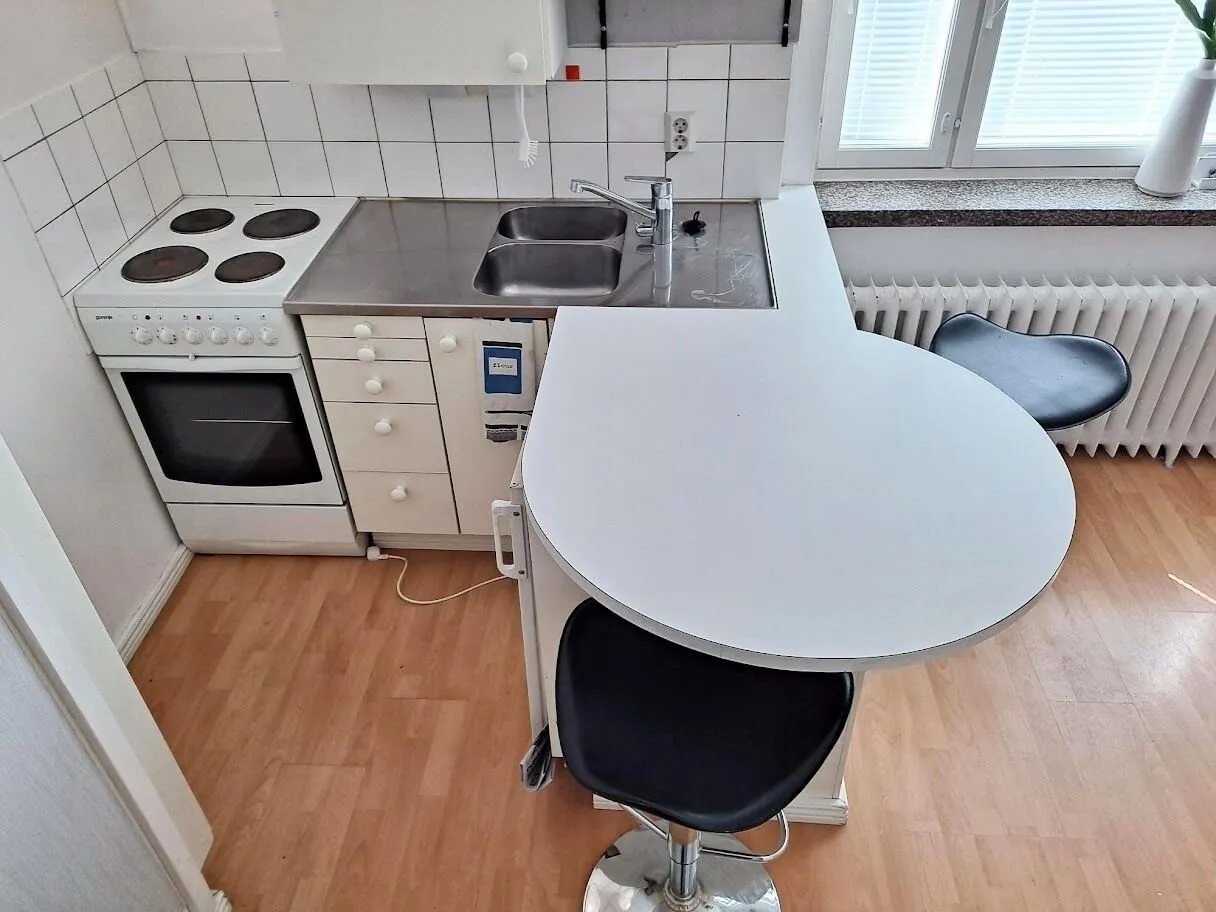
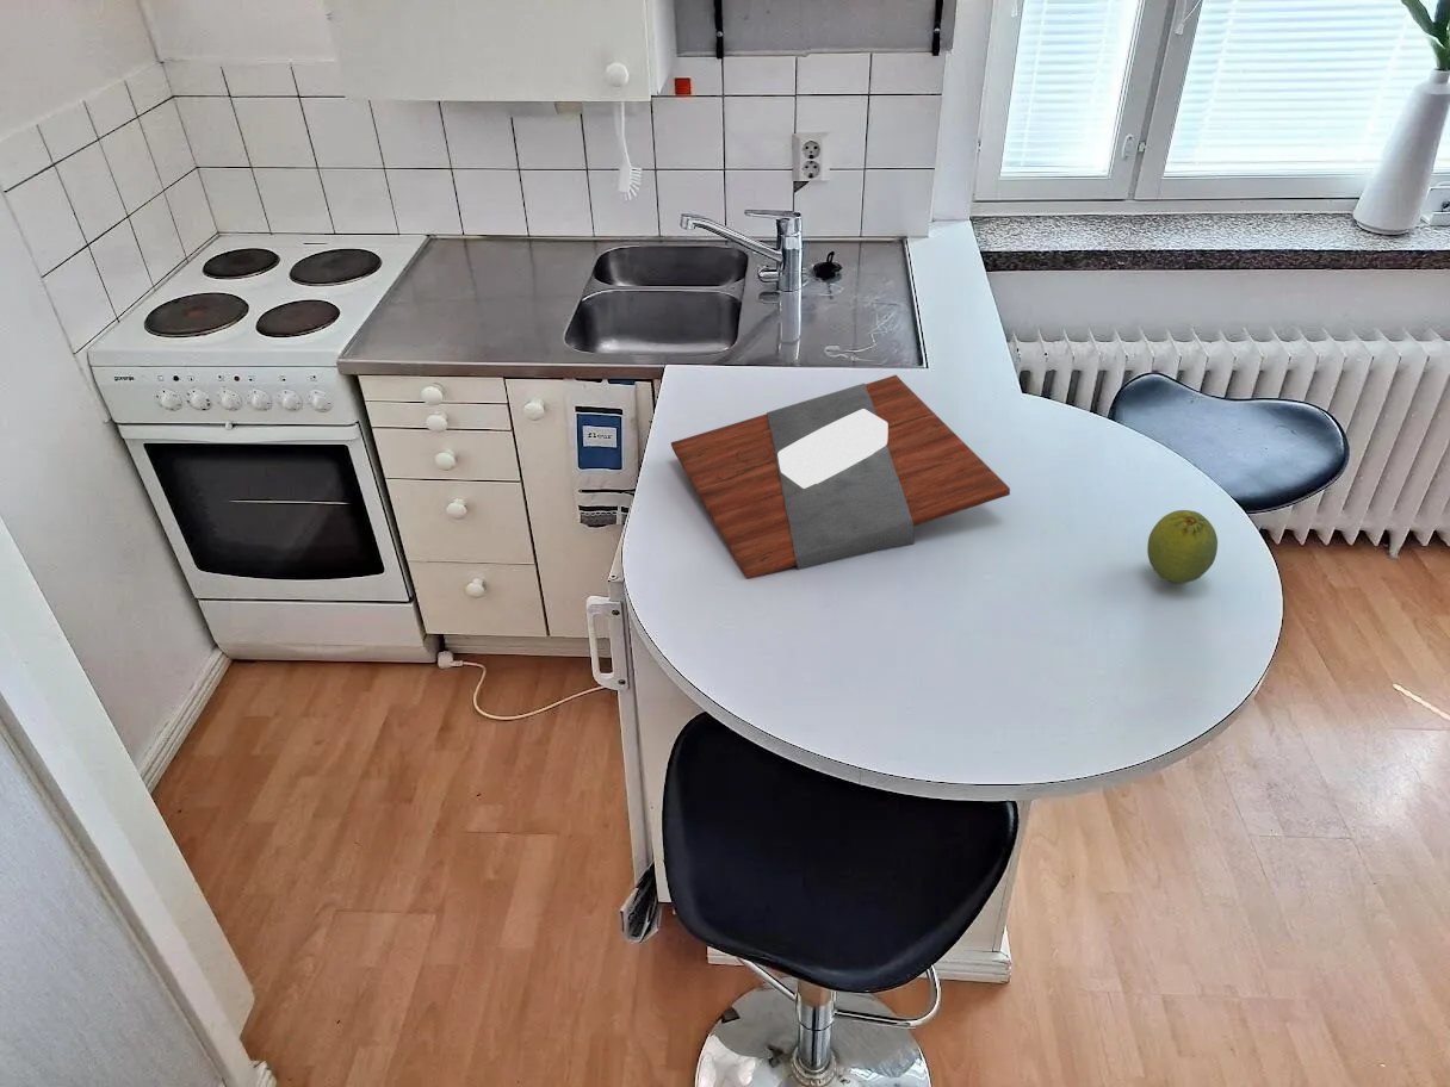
+ fruit (1182, 545)
+ cutting board (830, 460)
